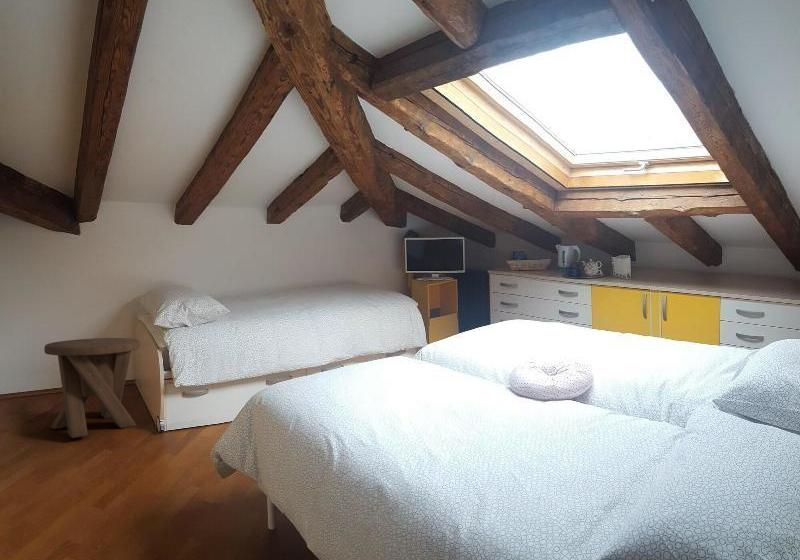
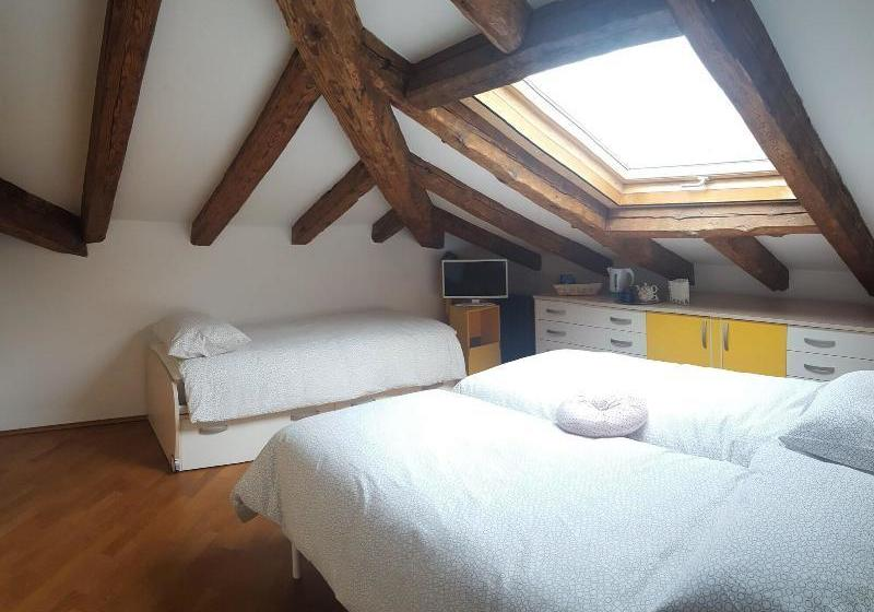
- music stool (94, 384)
